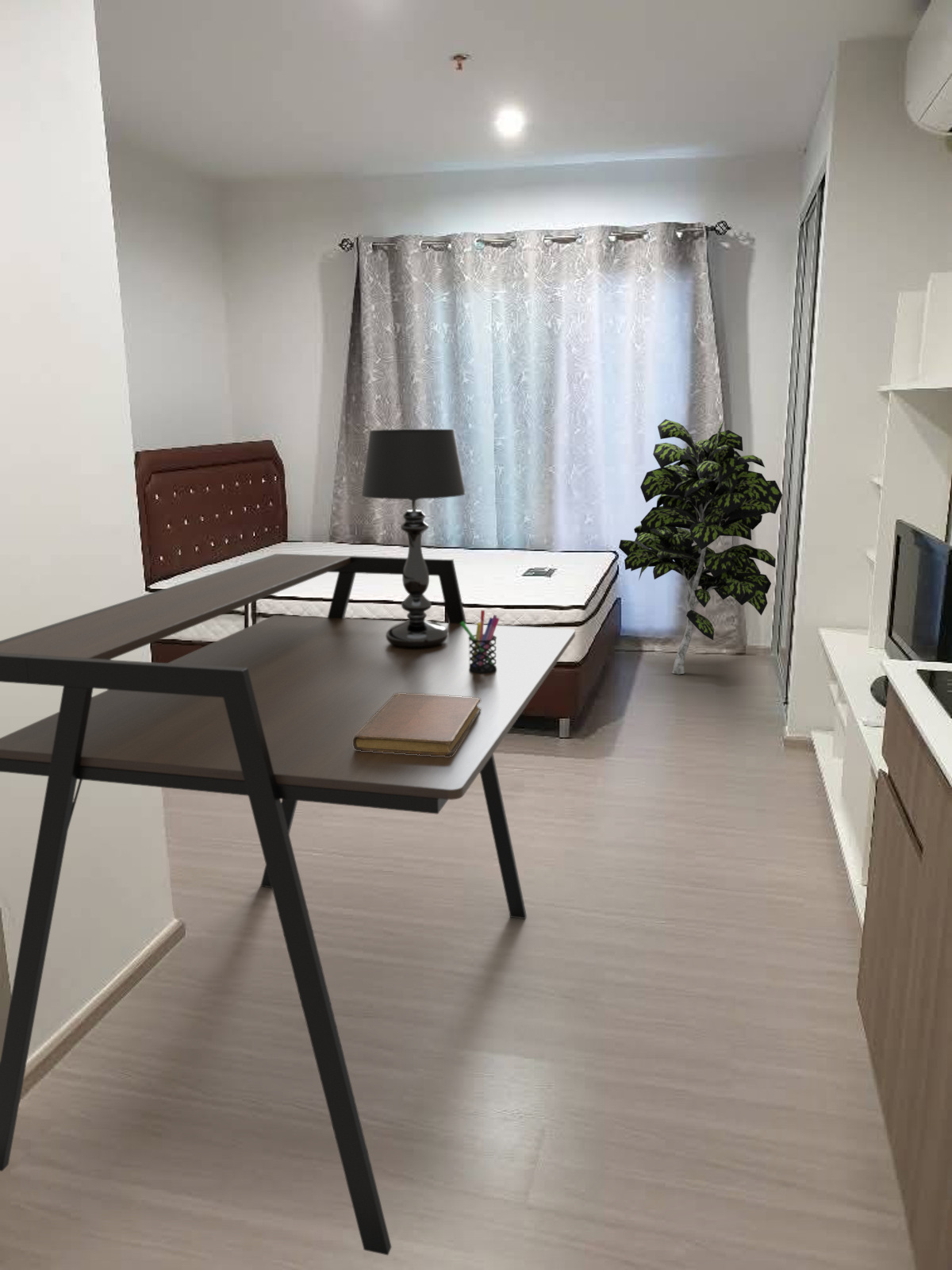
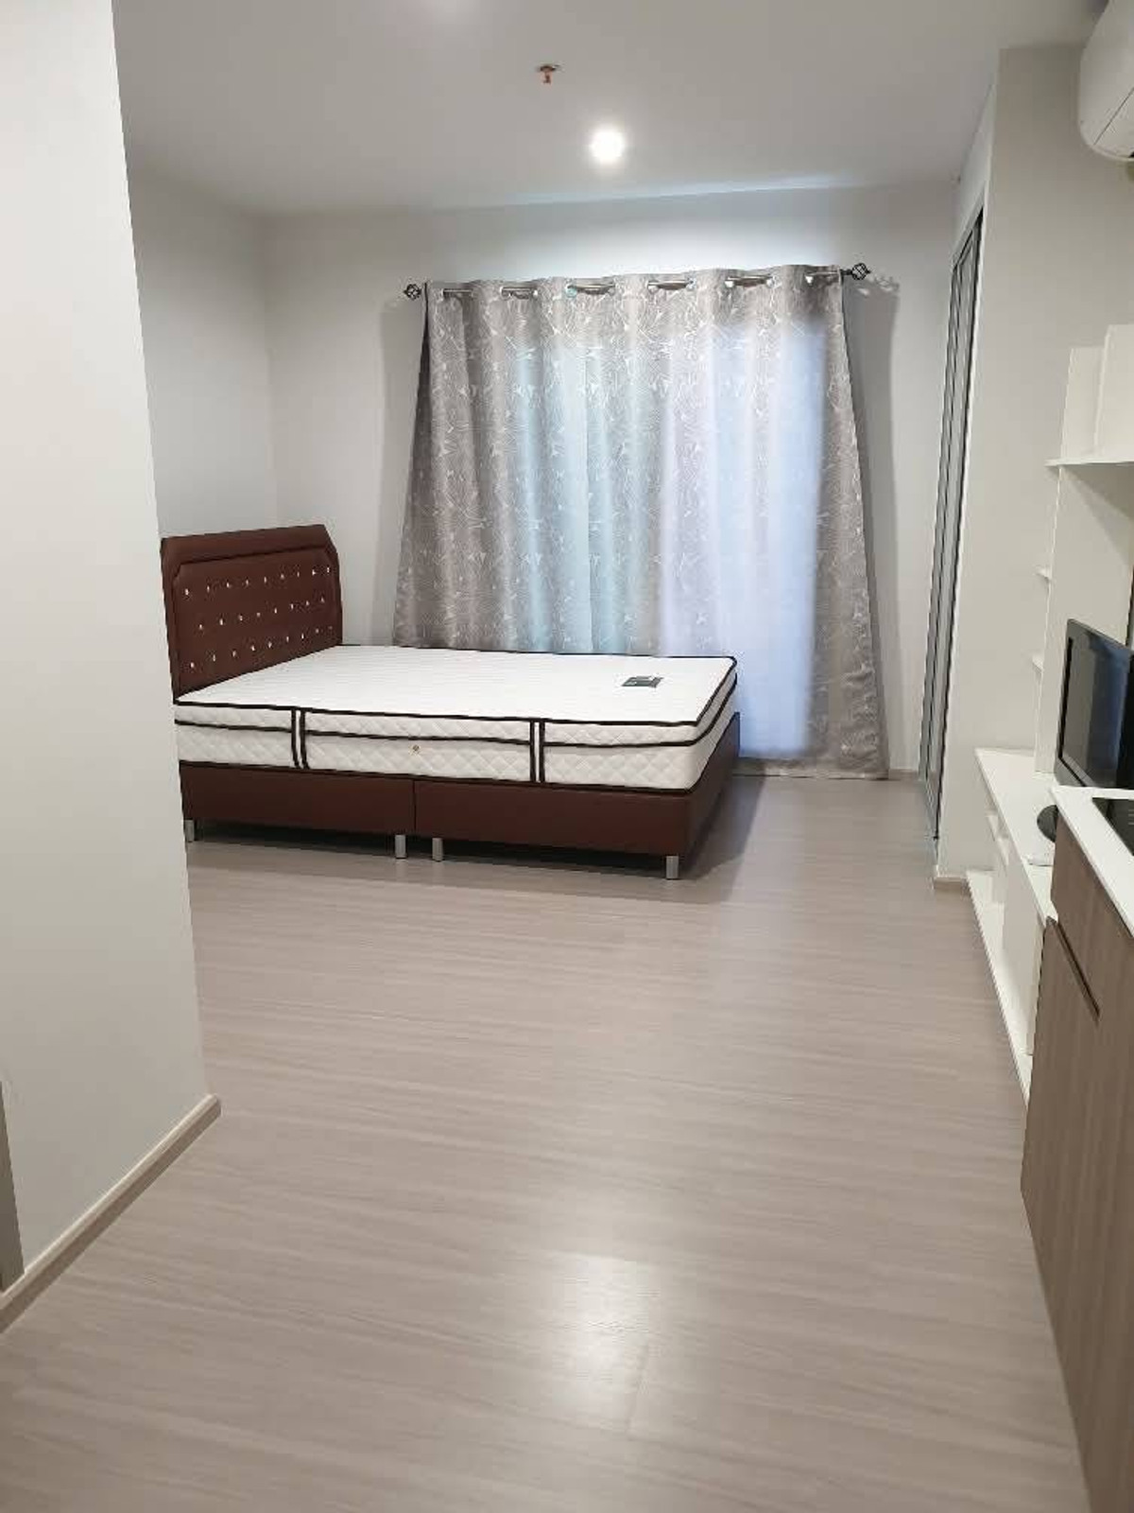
- desk (324, 802)
- table lamp (414, 538)
- indoor plant (697, 548)
- pen holder (479, 640)
- notebook (420, 721)
